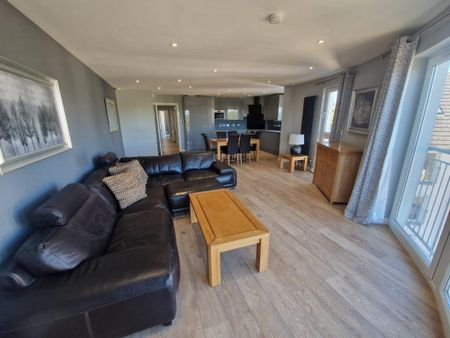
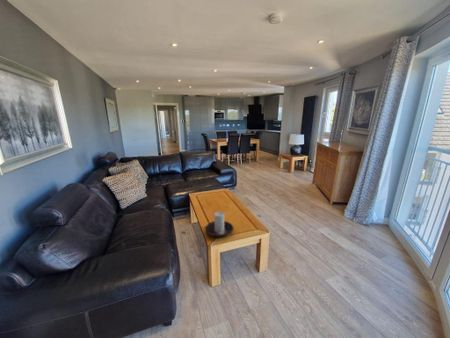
+ candle holder (219, 222)
